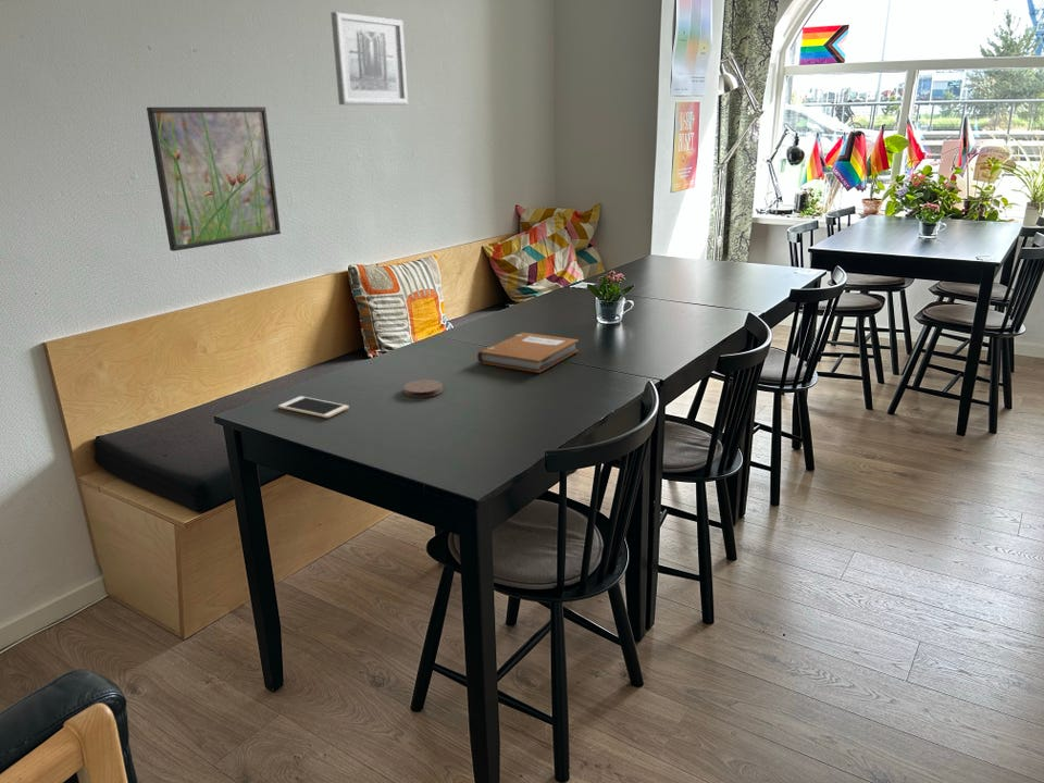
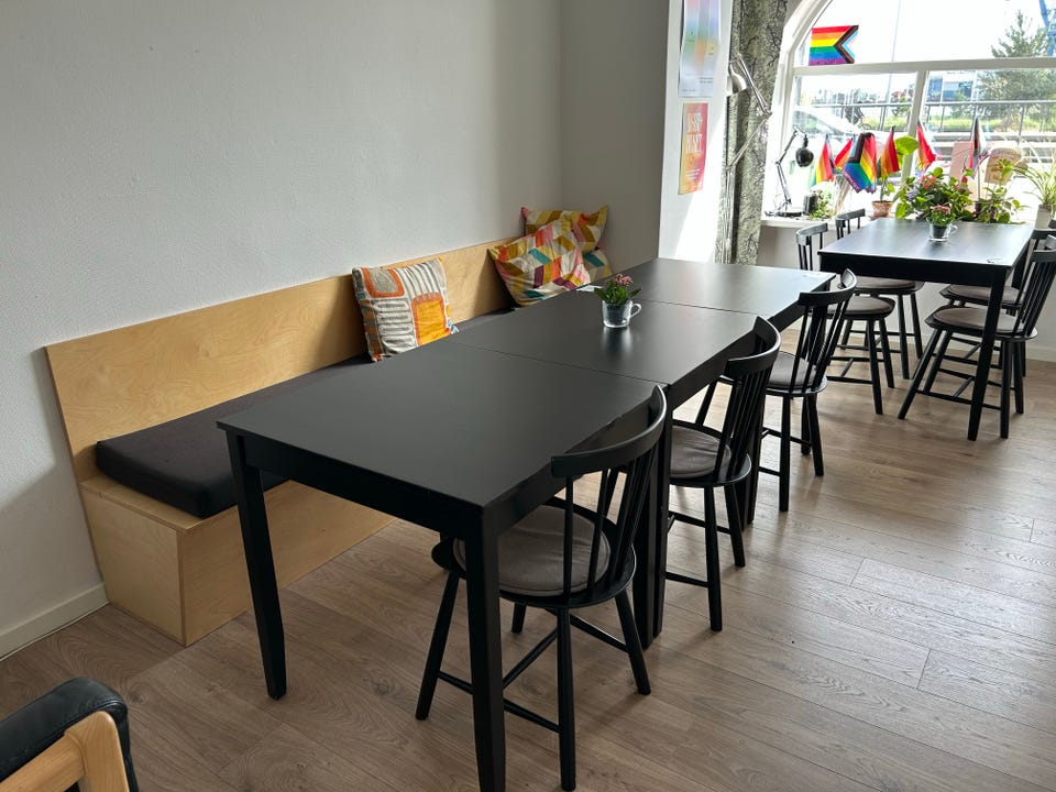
- notebook (530, 350)
- coaster (423, 388)
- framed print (219, 176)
- wall art (371, 61)
- cell phone (313, 407)
